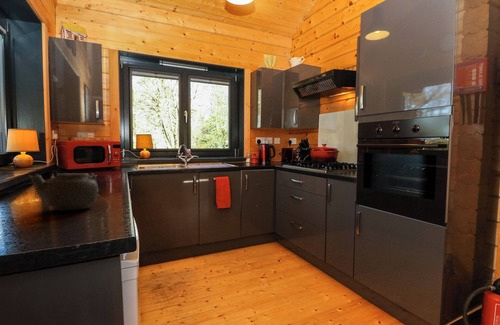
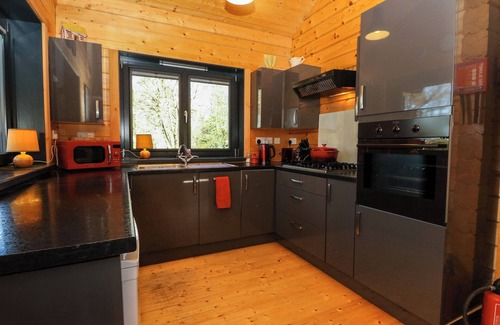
- teapot (65, 191)
